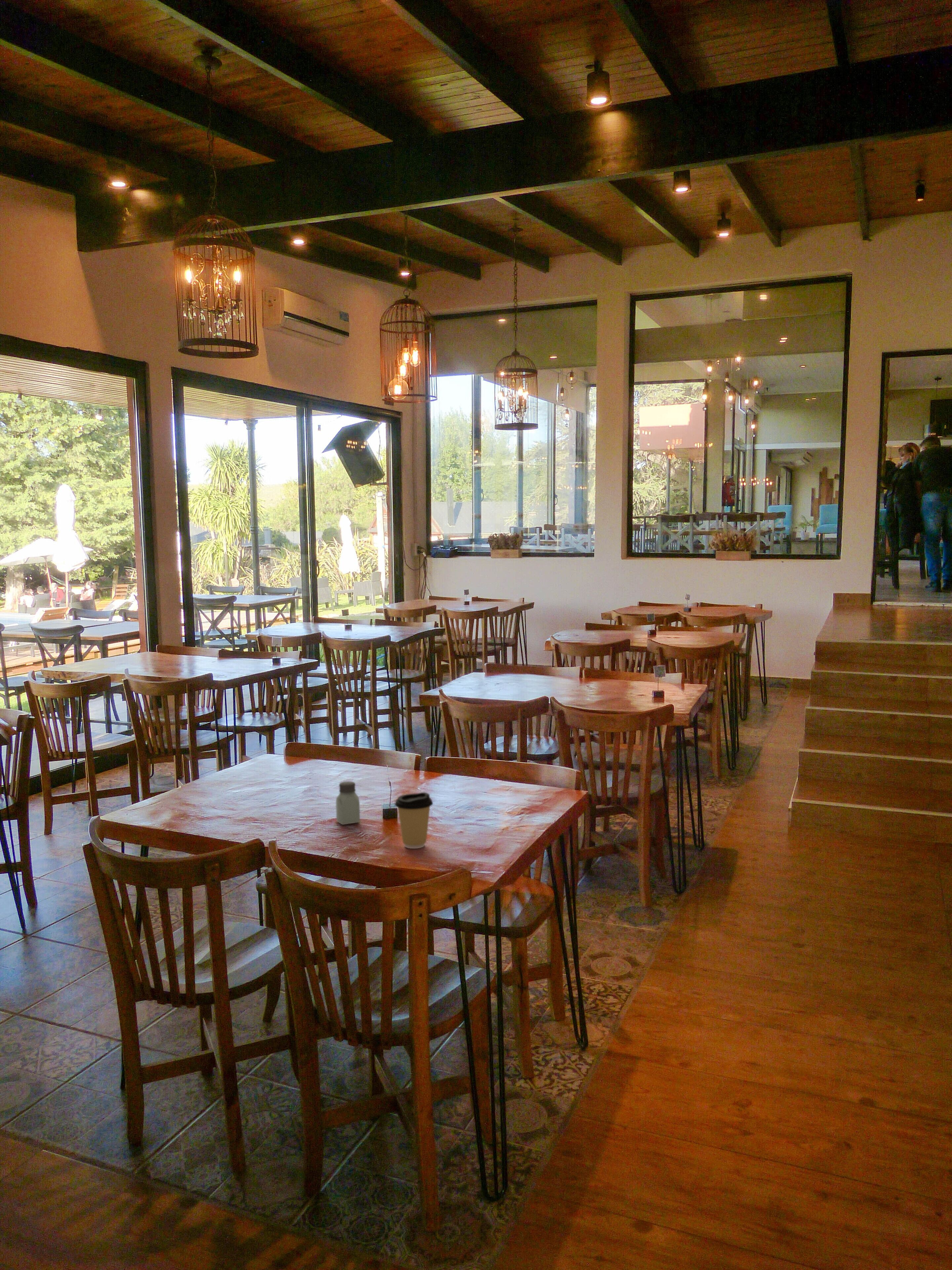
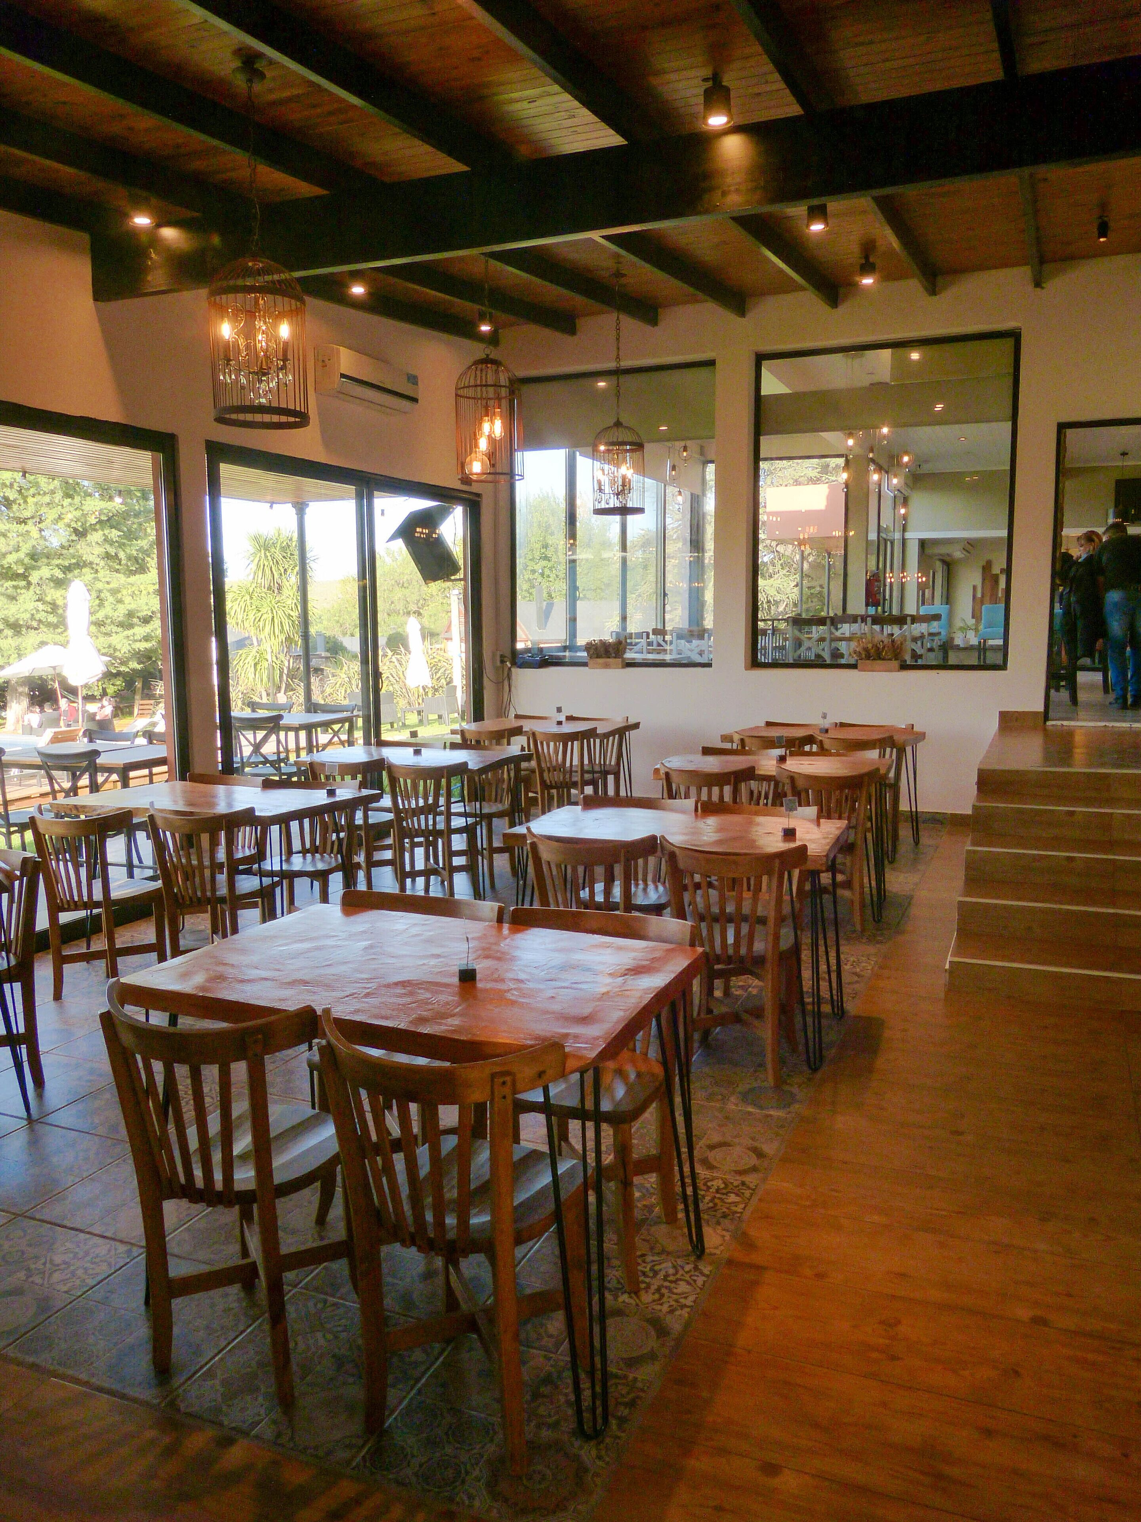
- coffee cup (414, 820)
- saltshaker (347, 802)
